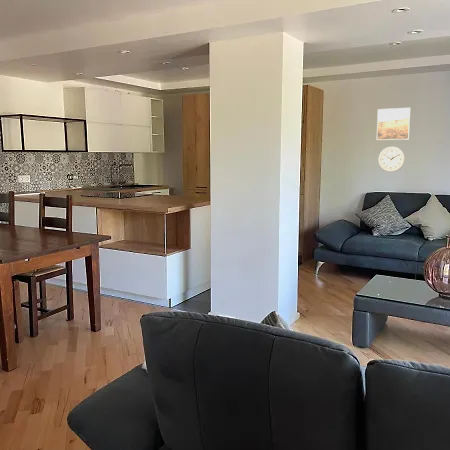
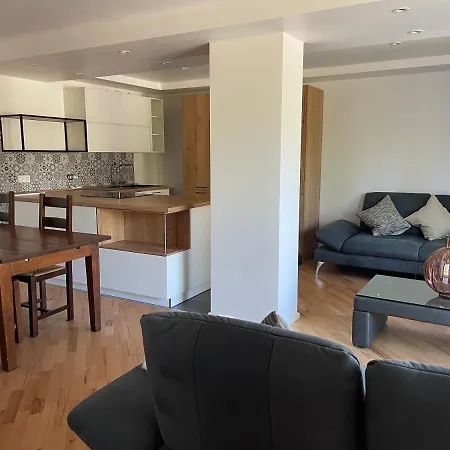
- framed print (393, 124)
- wall clock (391, 159)
